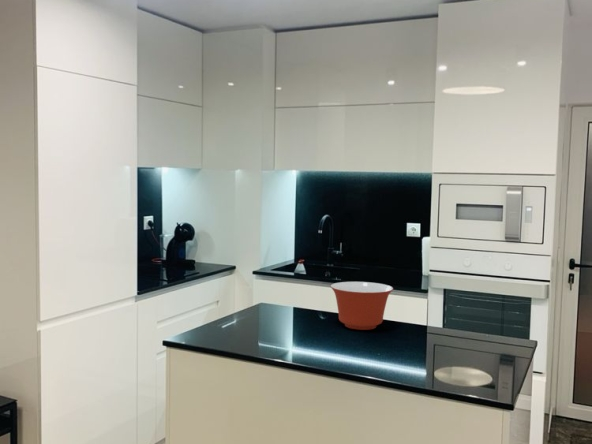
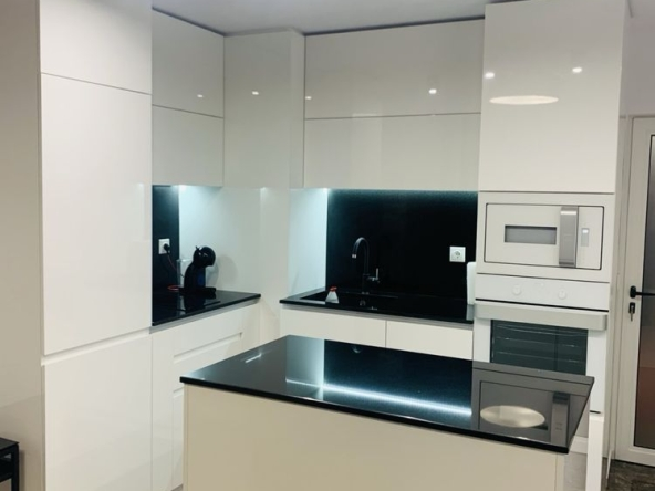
- mixing bowl (361, 306)
